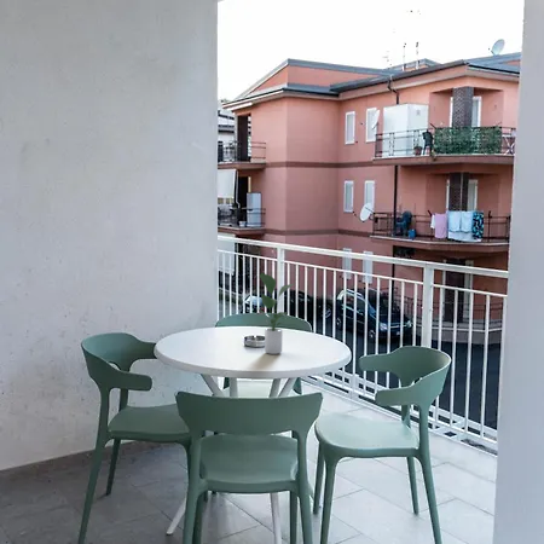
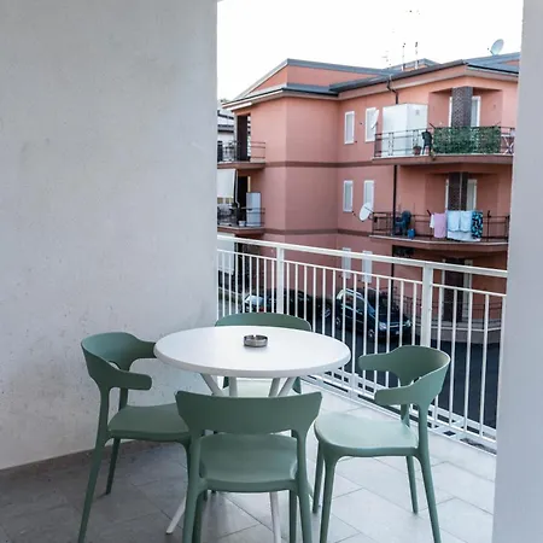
- potted plant (273, 313)
